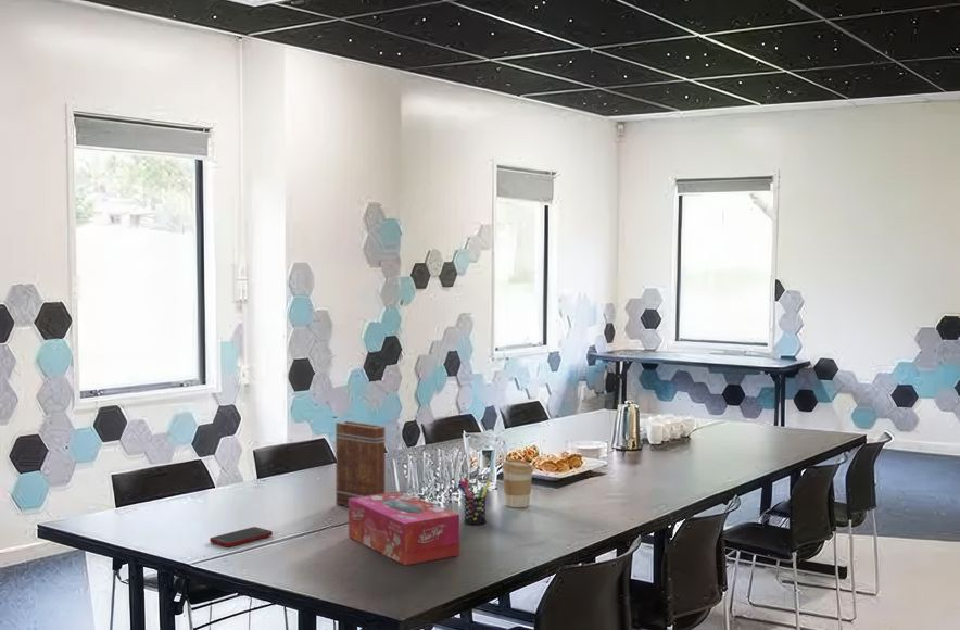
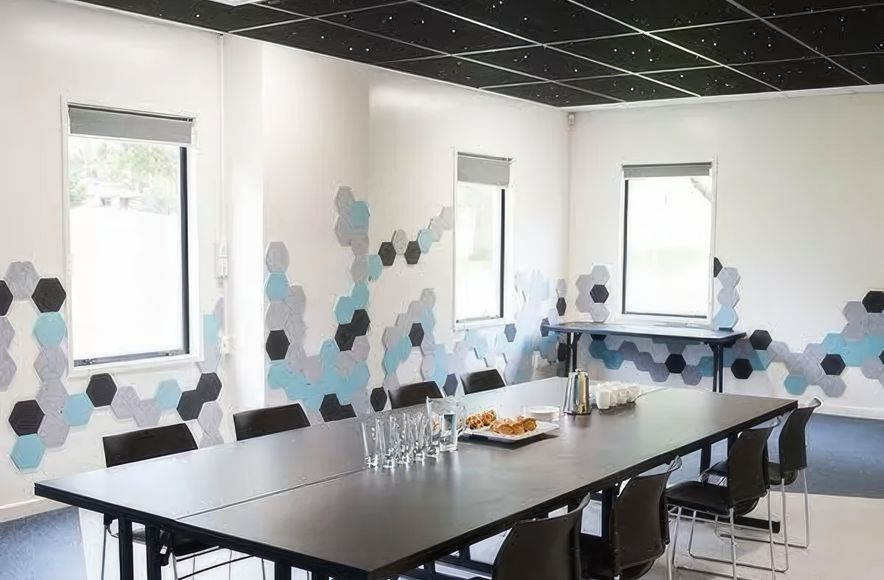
- pen holder (475, 500)
- cell phone (241, 537)
- coffee cup (517, 482)
- tissue box (402, 526)
- book (361, 466)
